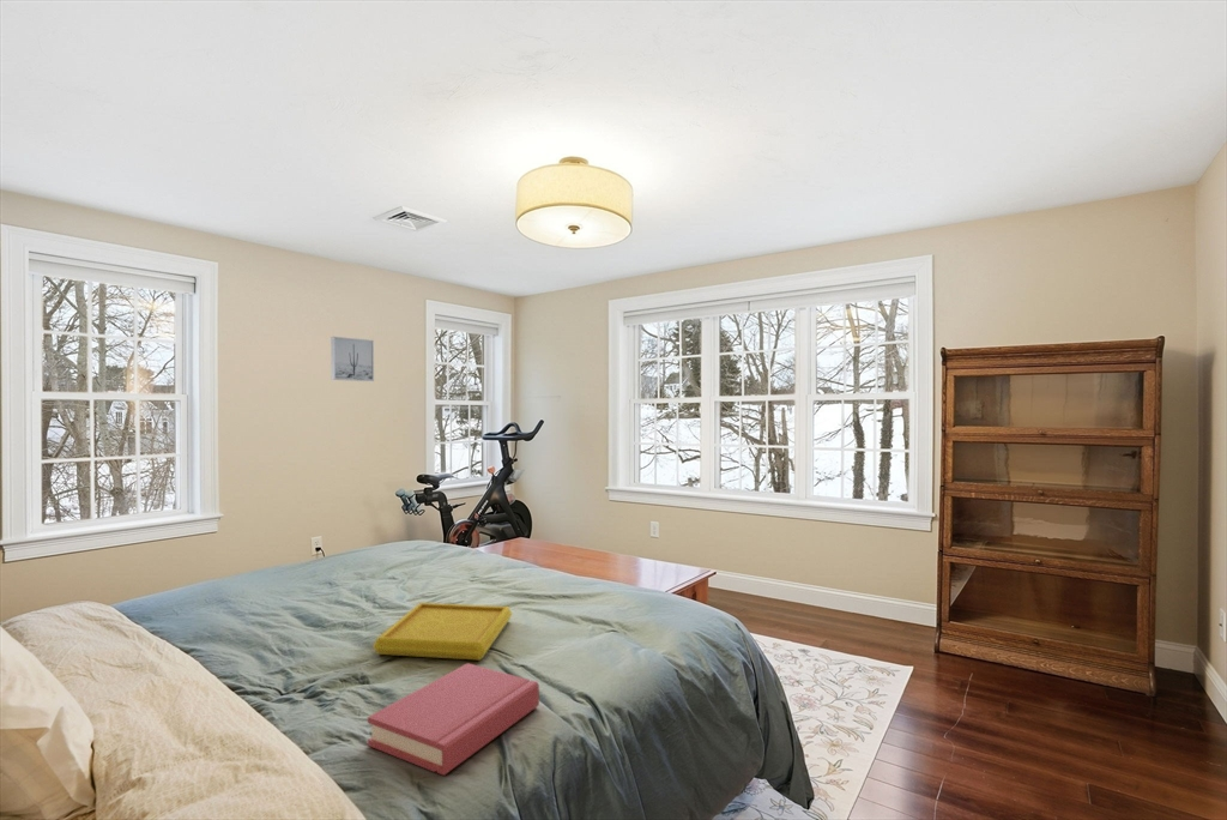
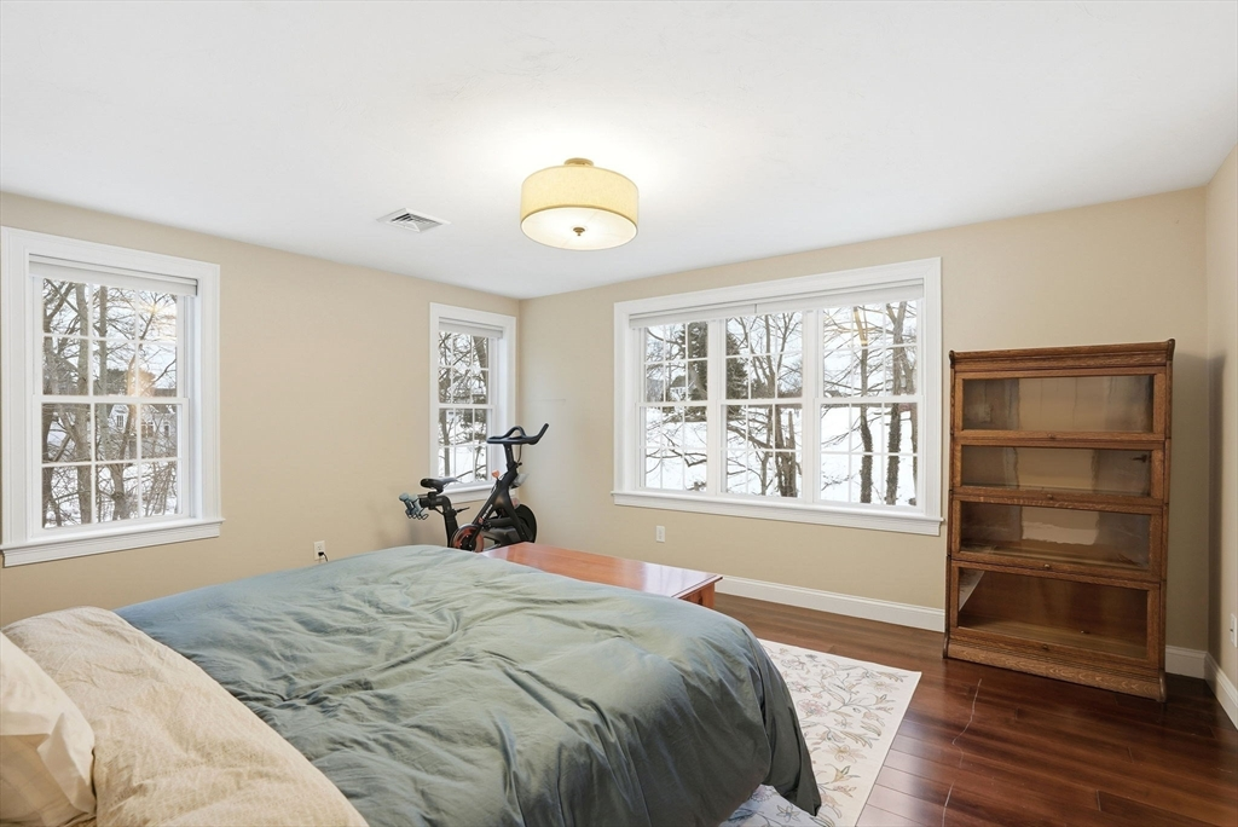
- wall art (352, 358)
- hardback book (458, 711)
- serving tray (447, 628)
